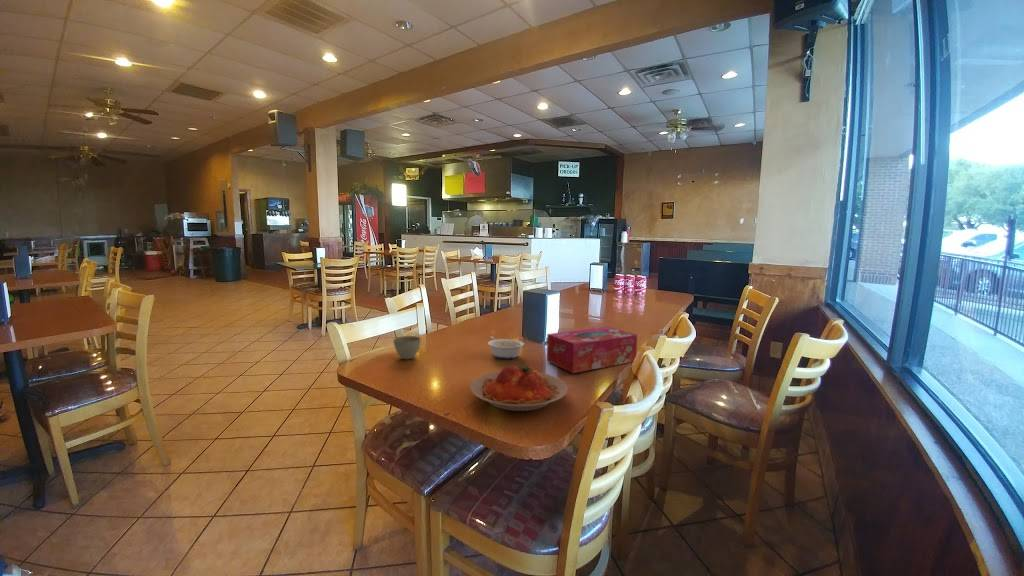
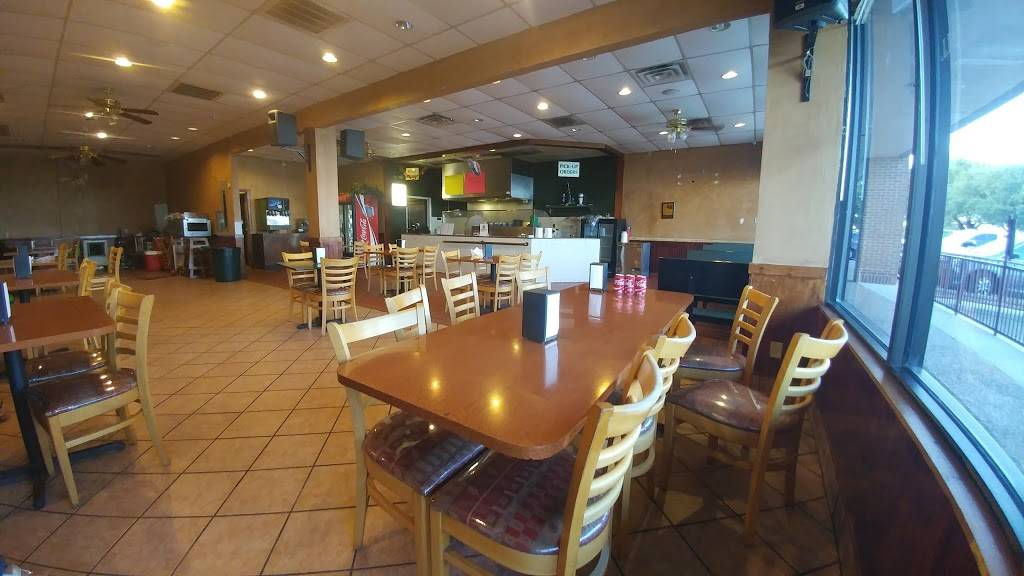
- flower pot (407, 348)
- tissue box (592, 347)
- legume (504, 348)
- plate (518, 380)
